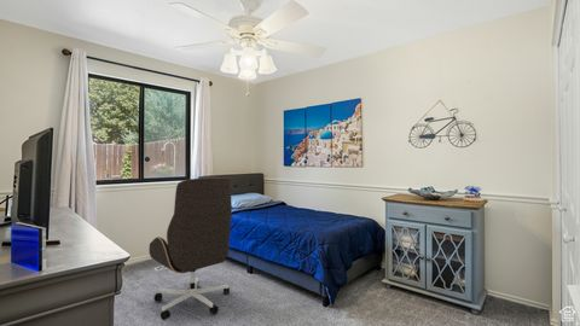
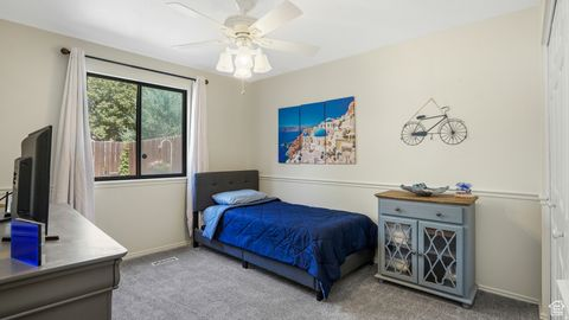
- office chair (193, 239)
